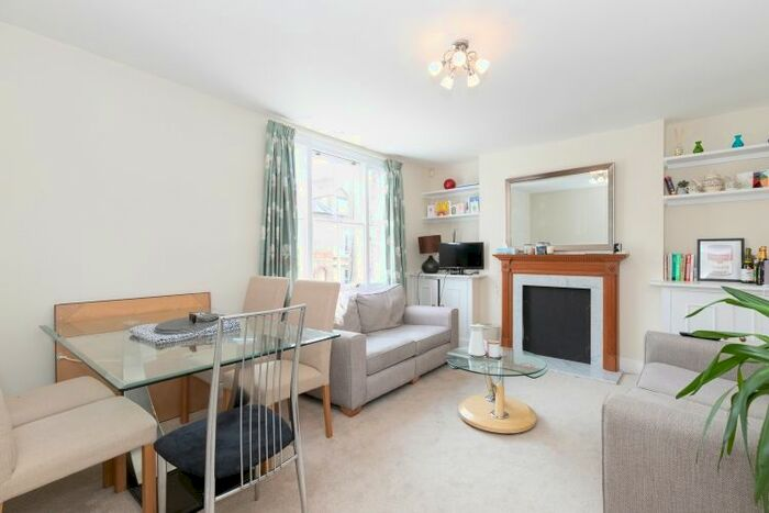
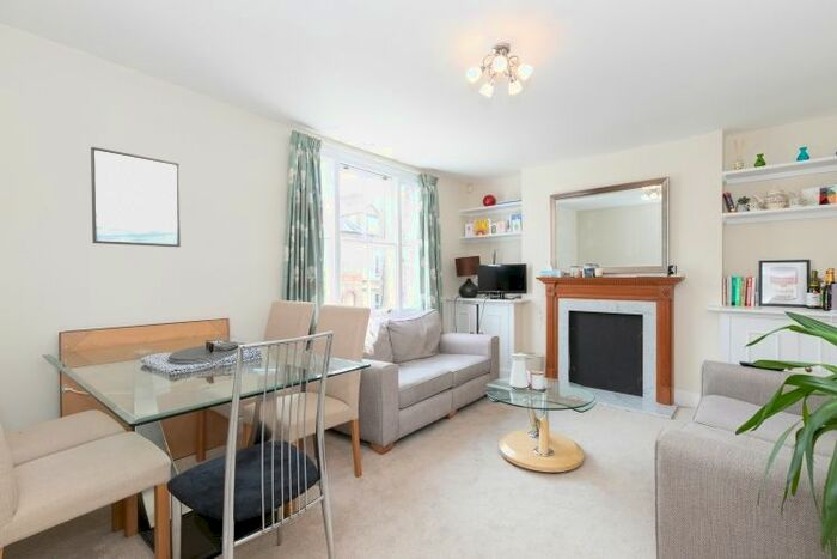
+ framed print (139, 200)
